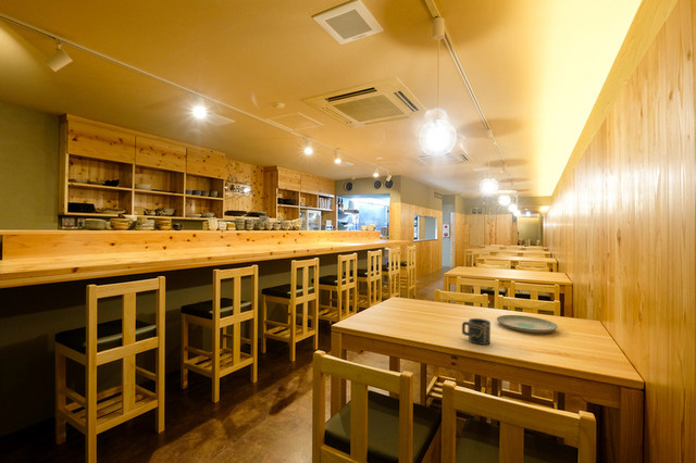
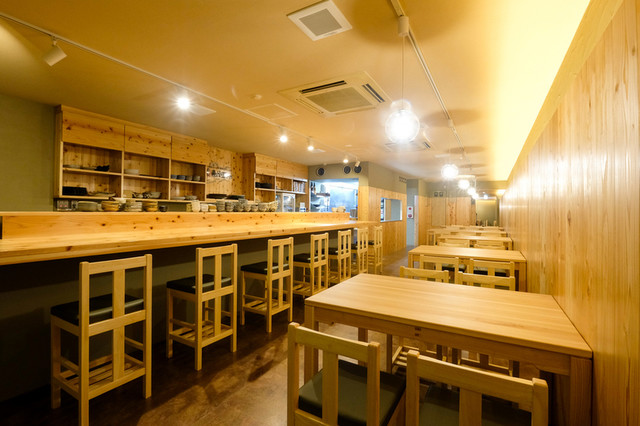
- plate (525, 324)
- cup (475, 329)
